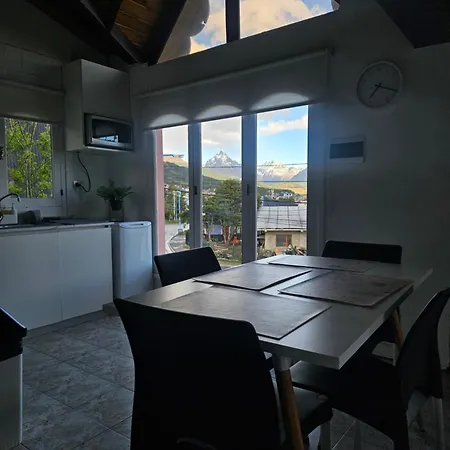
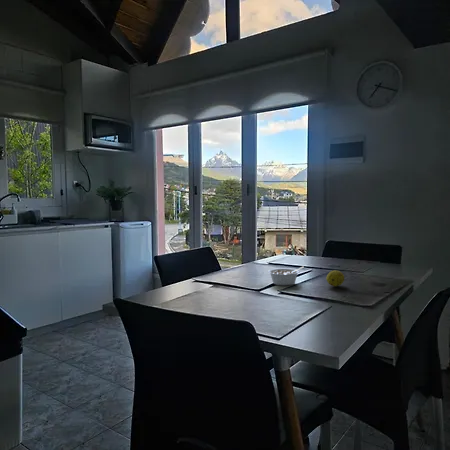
+ fruit (335, 278)
+ legume (284, 275)
